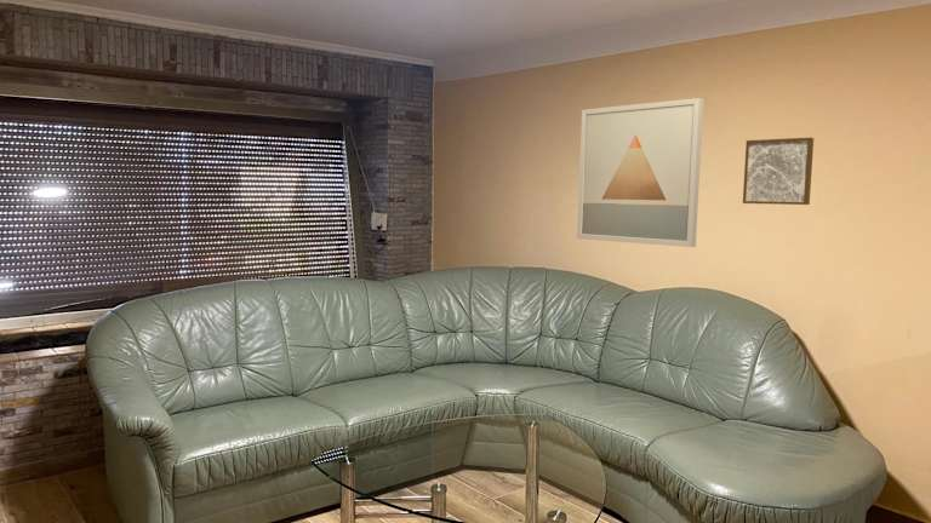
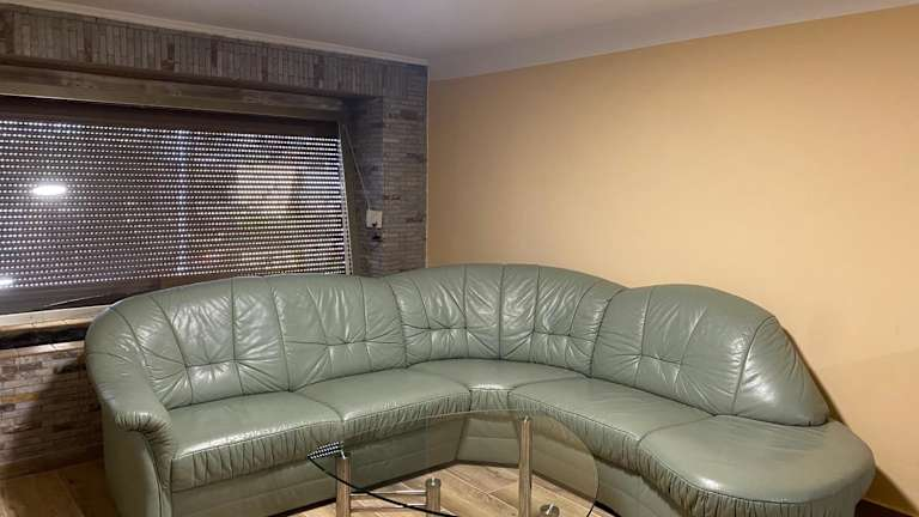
- wall art (777, 171)
- wall art (635, 173)
